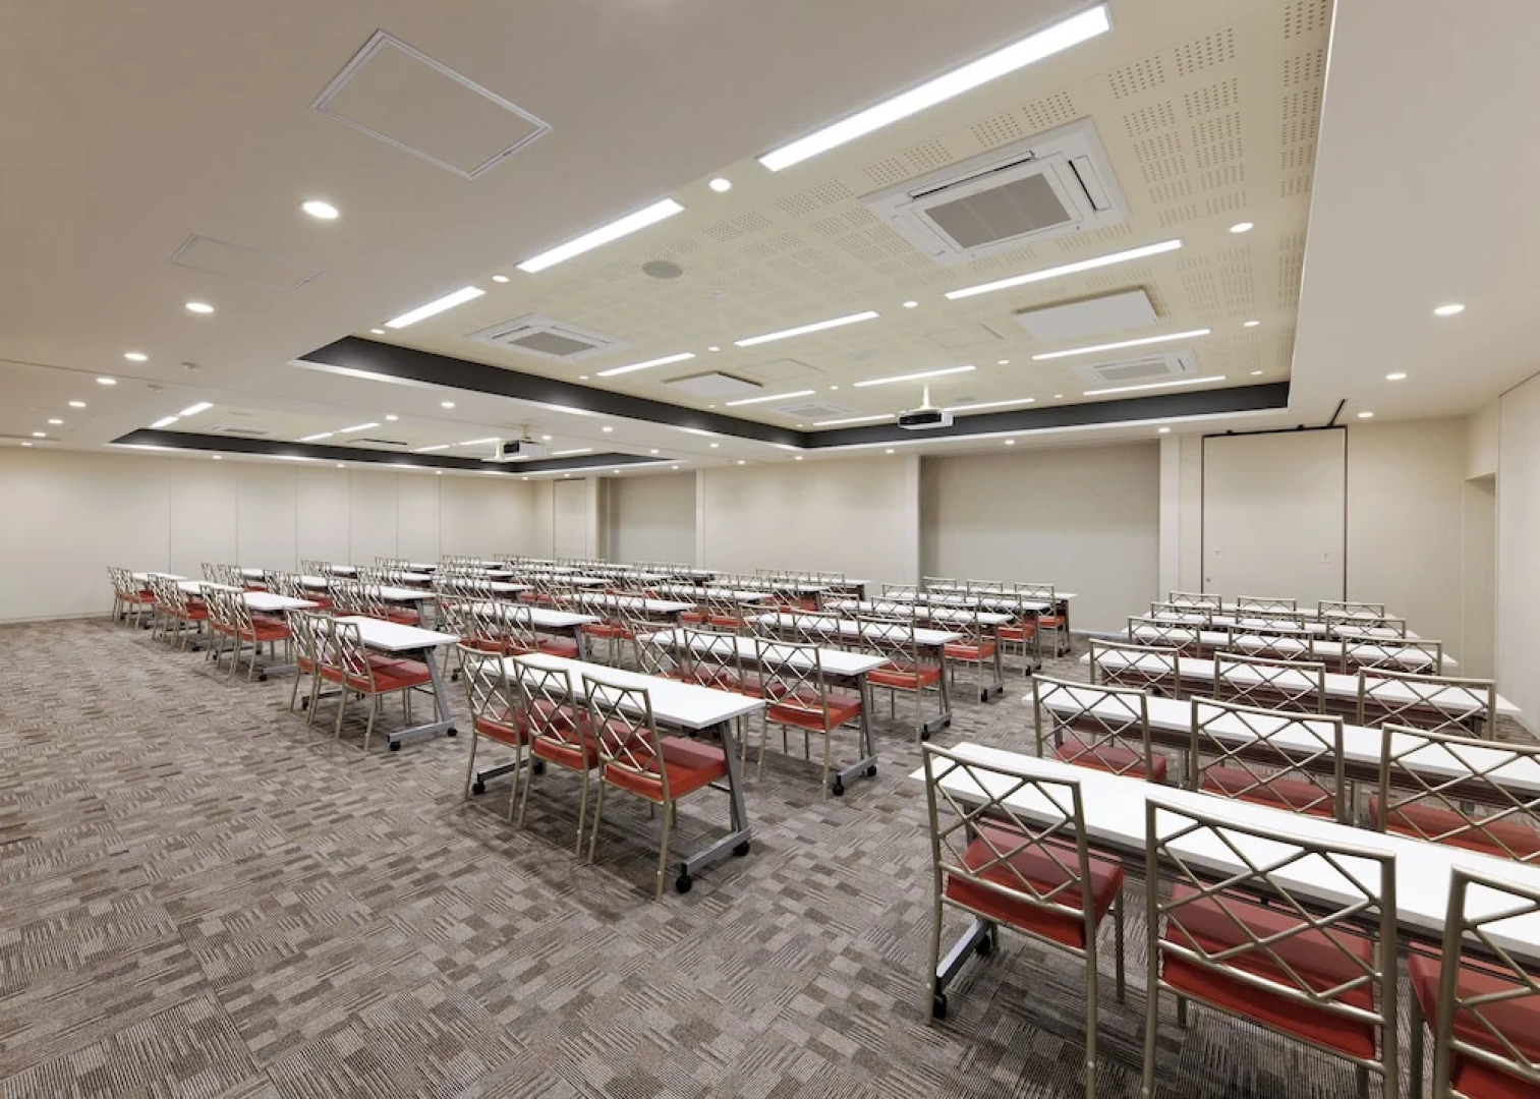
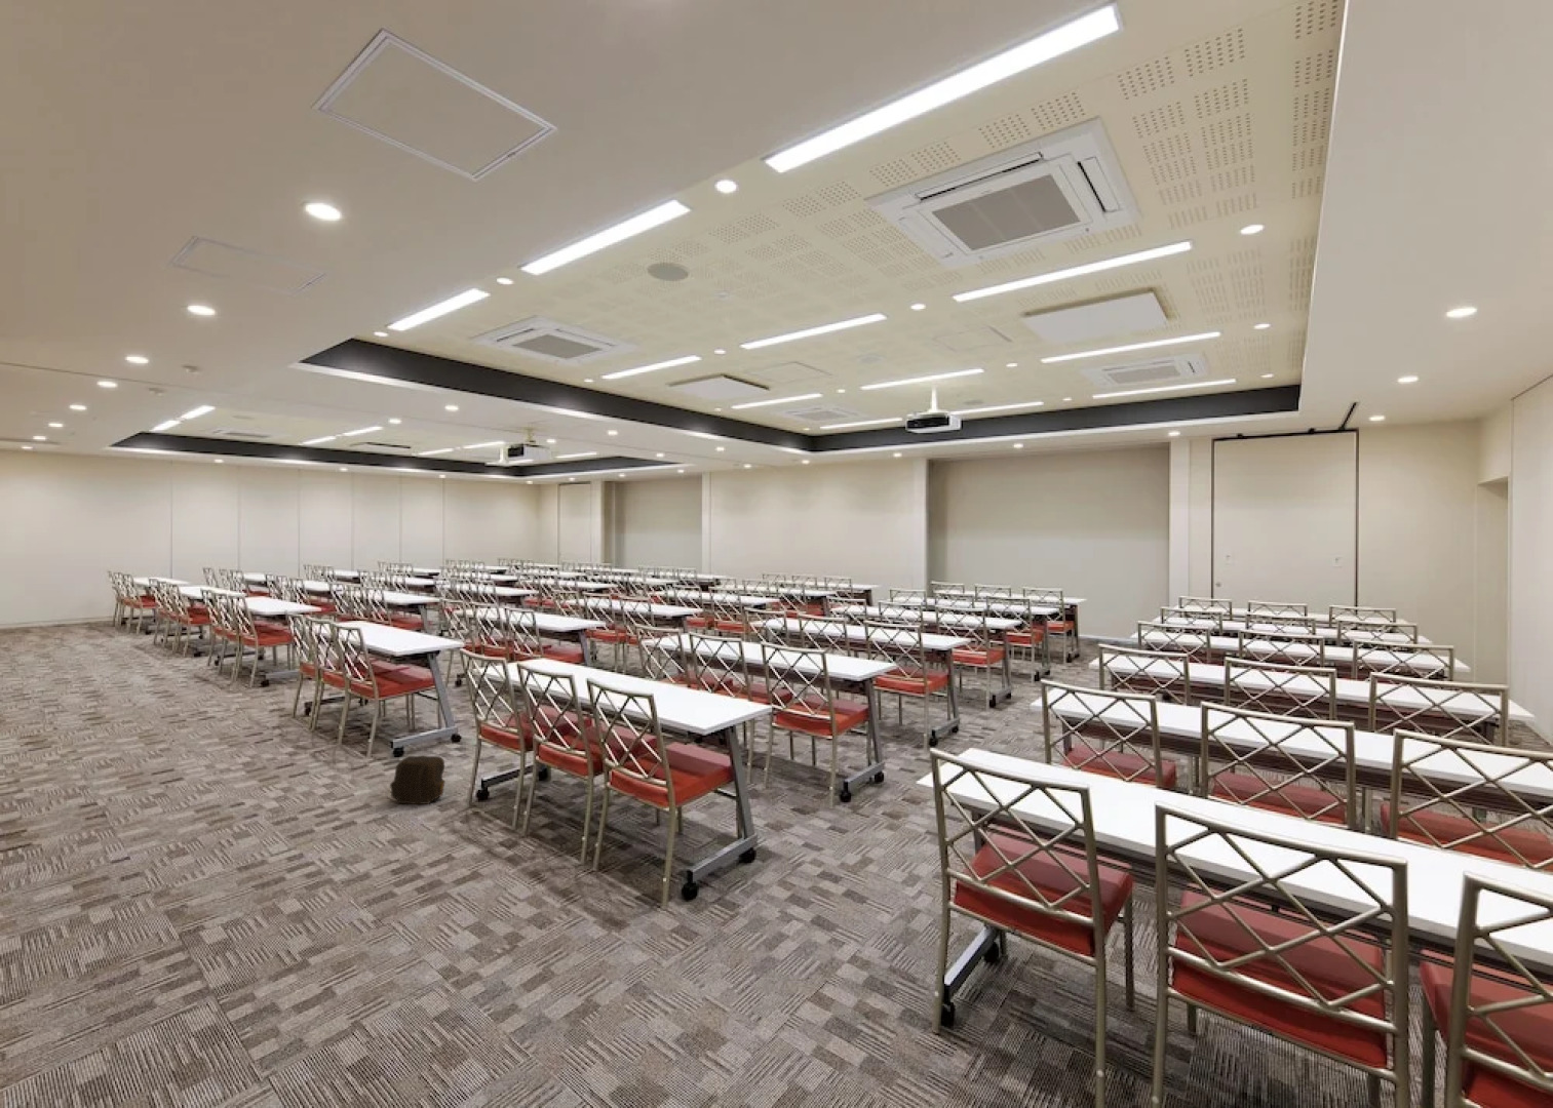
+ backpack (417, 779)
